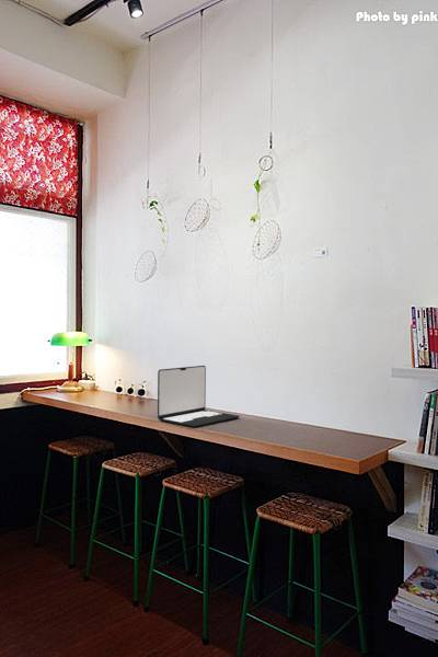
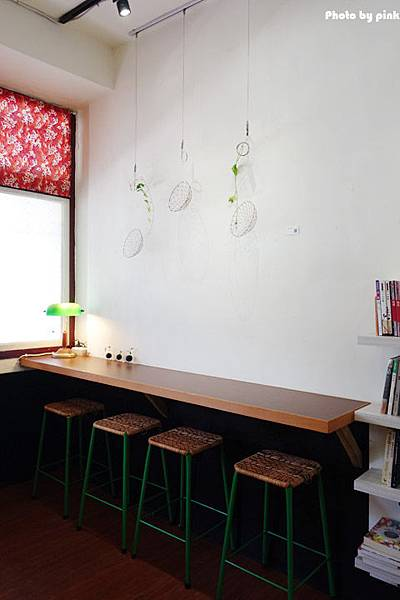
- laptop (199, 394)
